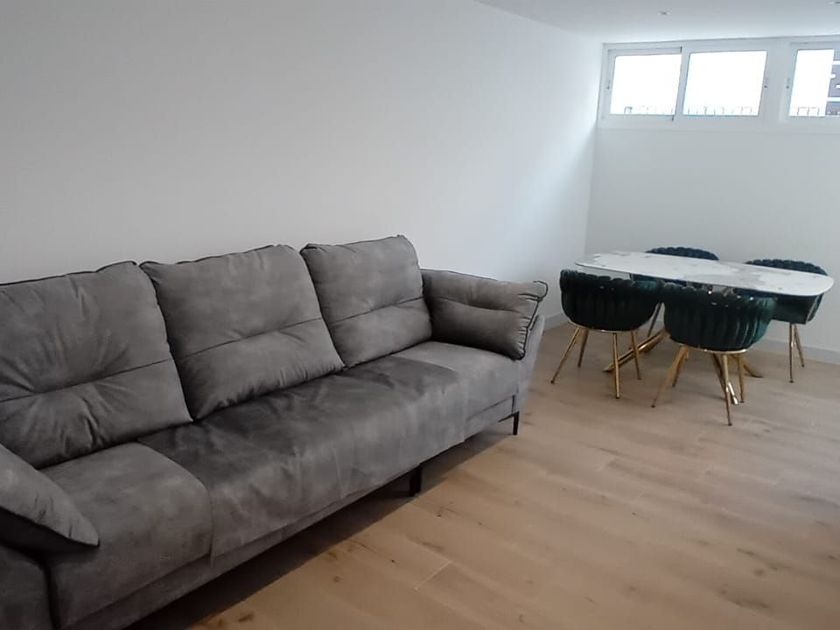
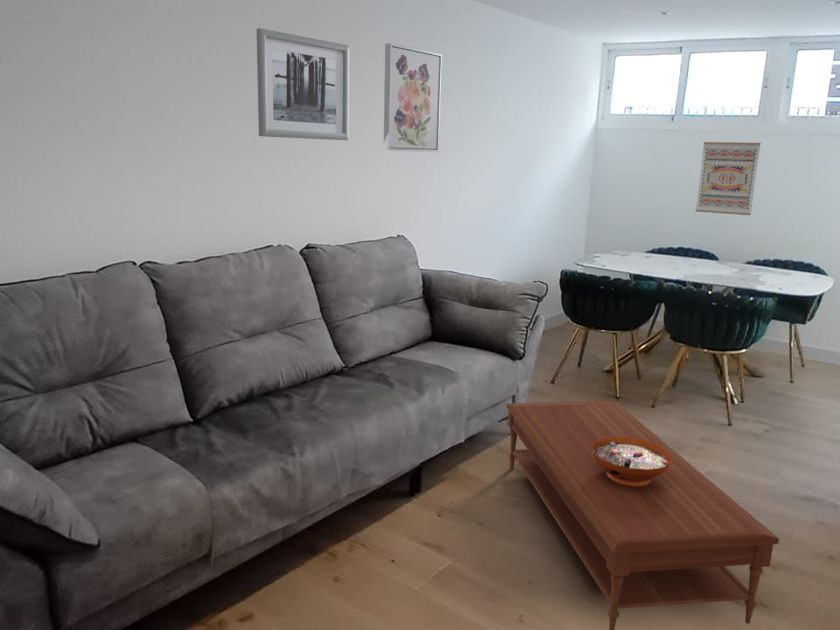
+ wall art (413, 101)
+ wall art (727, 178)
+ wall art (306, 88)
+ decorative bowl (630, 463)
+ coffee table (611, 495)
